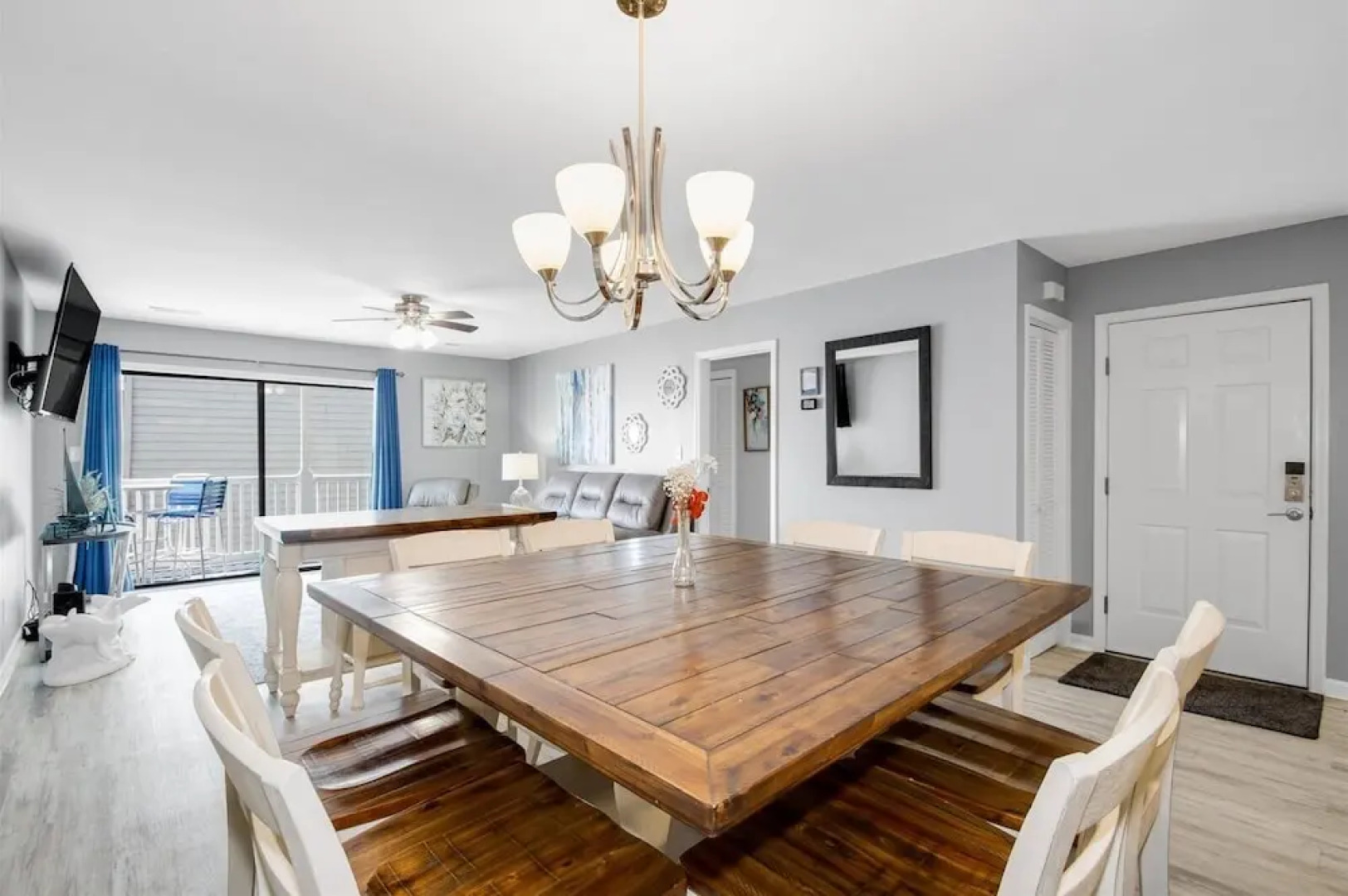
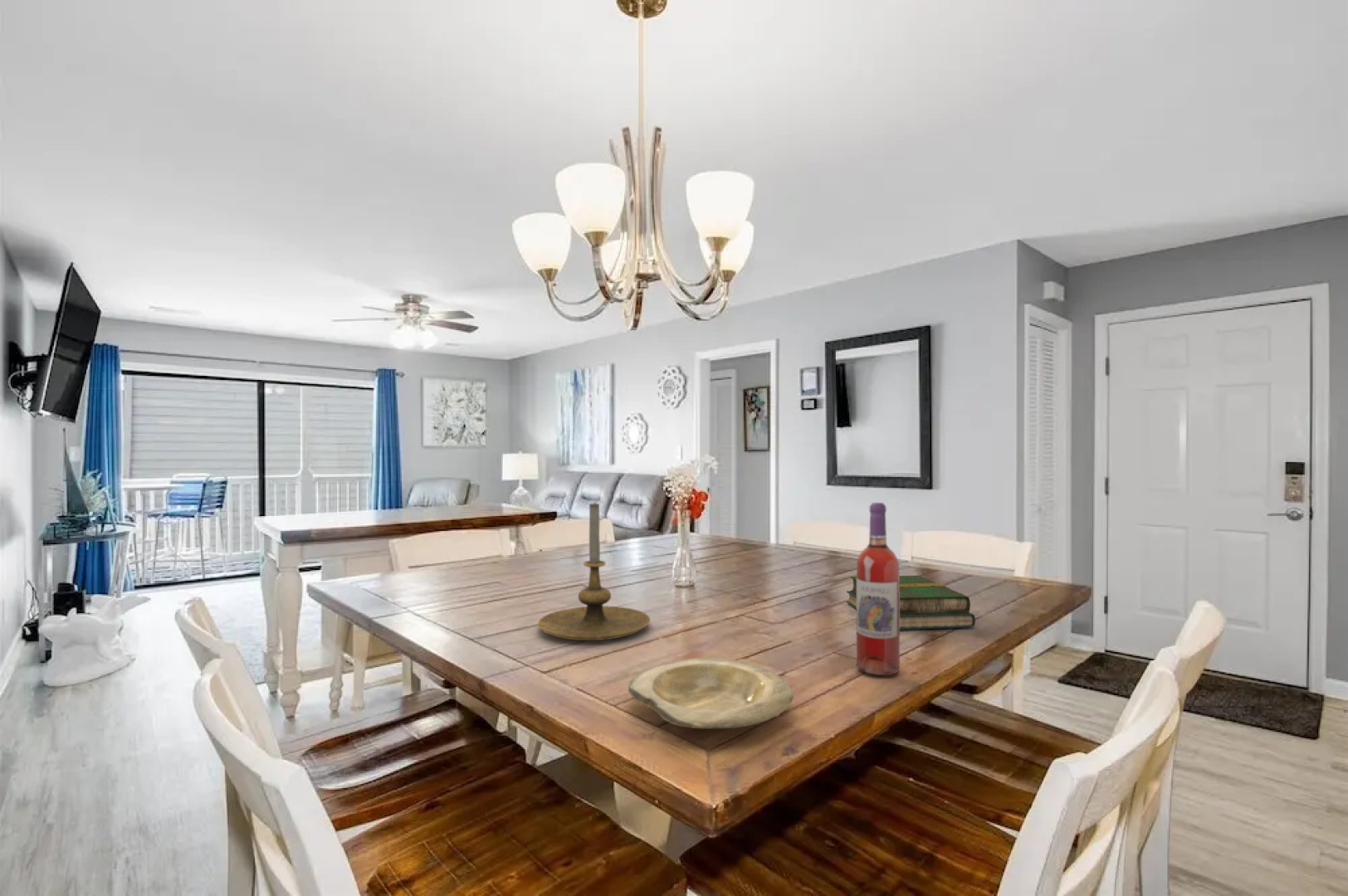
+ book (906, 599)
+ plate (712, 697)
+ wine bottle (877, 587)
+ candle holder (594, 565)
